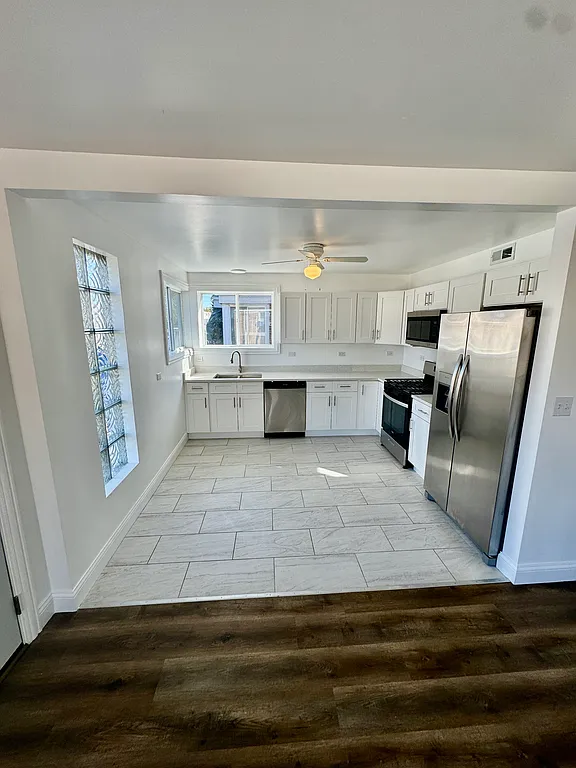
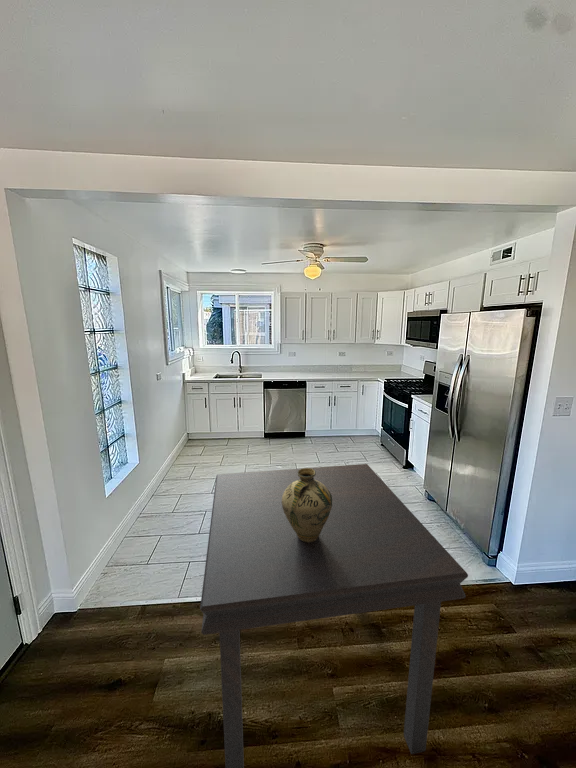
+ dining table (310, 594)
+ jug (306, 503)
